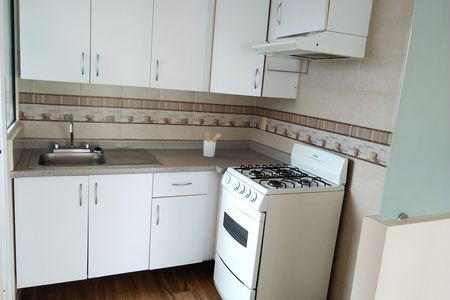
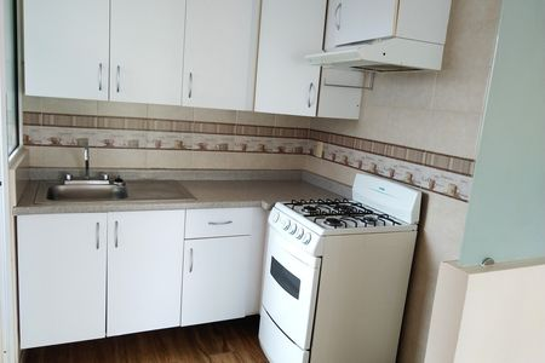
- utensil holder (212, 144)
